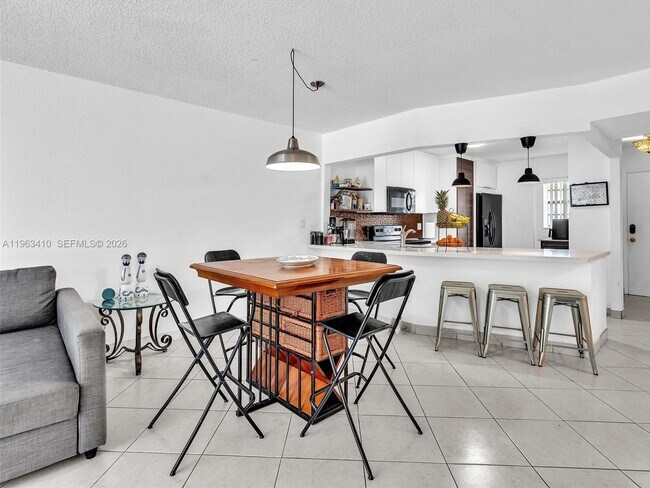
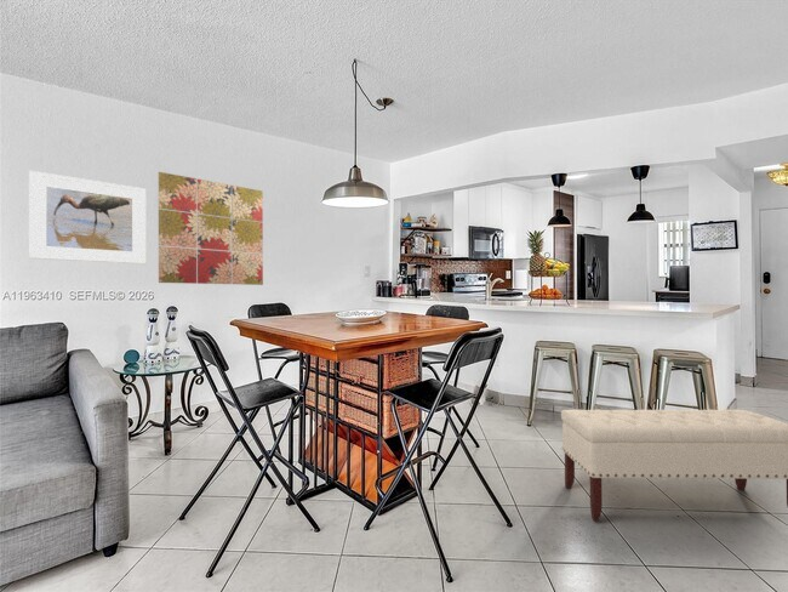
+ wall art (215, 233)
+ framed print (91, 221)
+ bench (673, 460)
